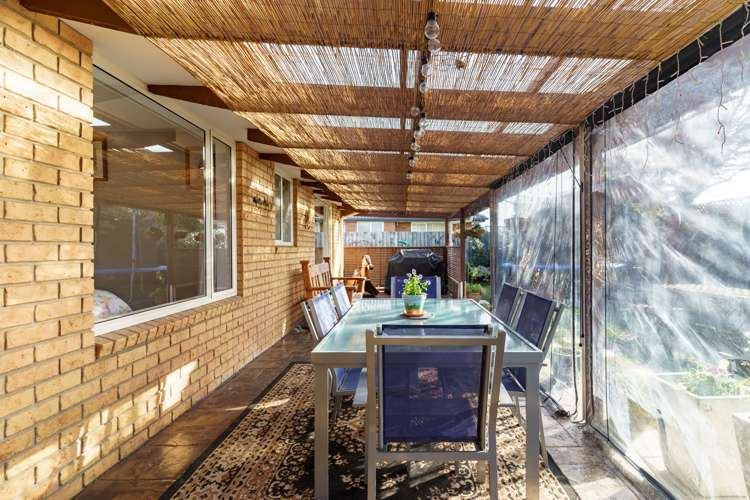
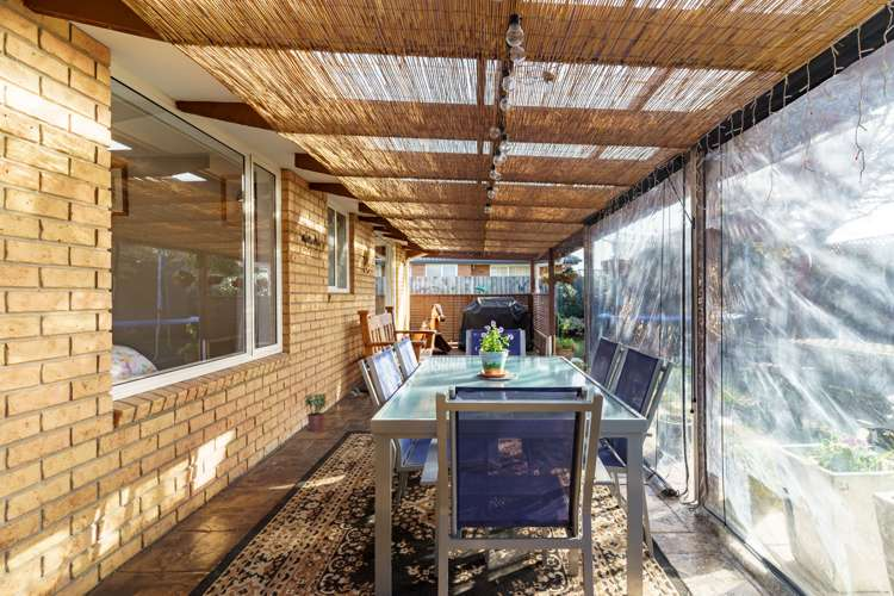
+ potted plant (315, 410)
